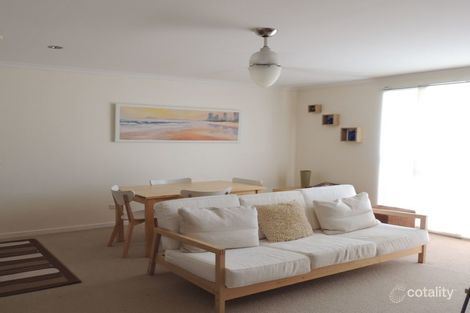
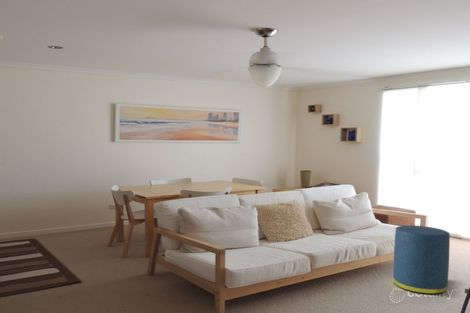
+ ottoman (420, 257)
